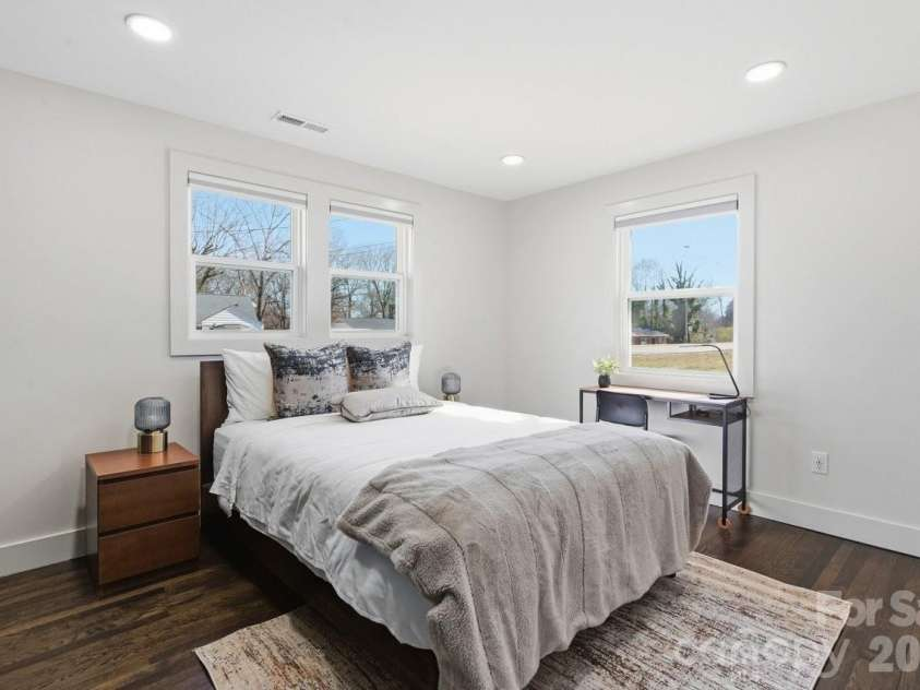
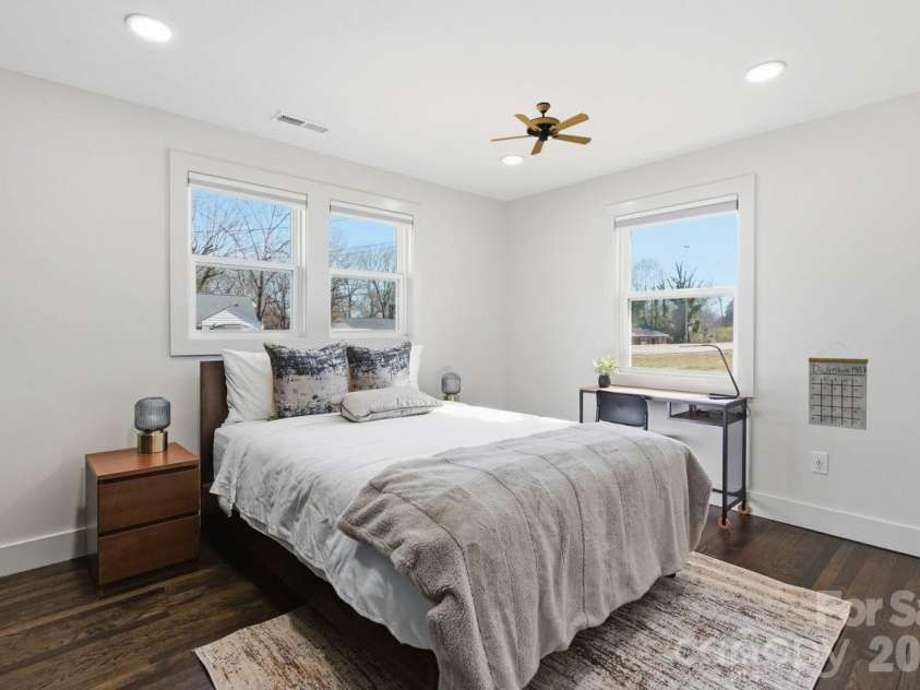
+ ceiling fan (540, 132)
+ calendar (837, 384)
